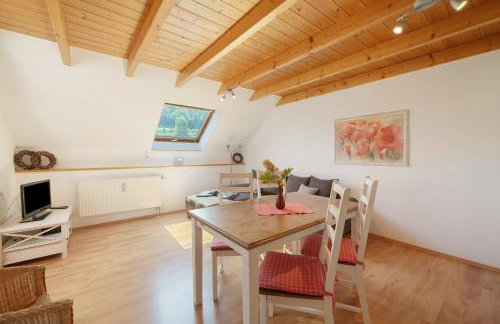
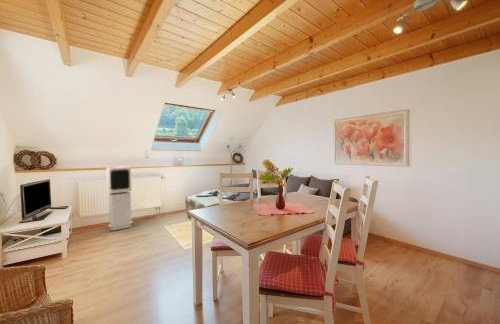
+ air purifier (118, 196)
